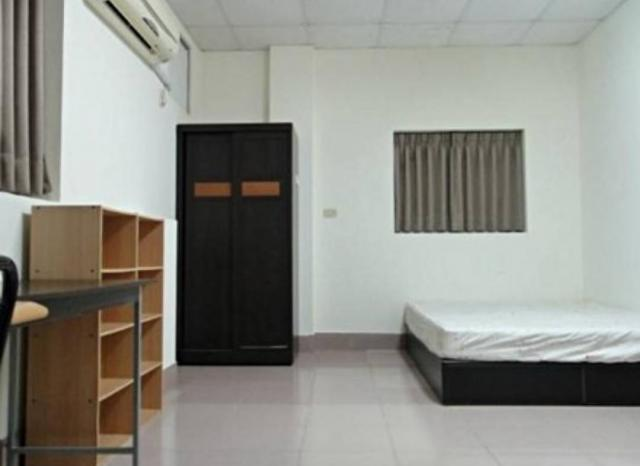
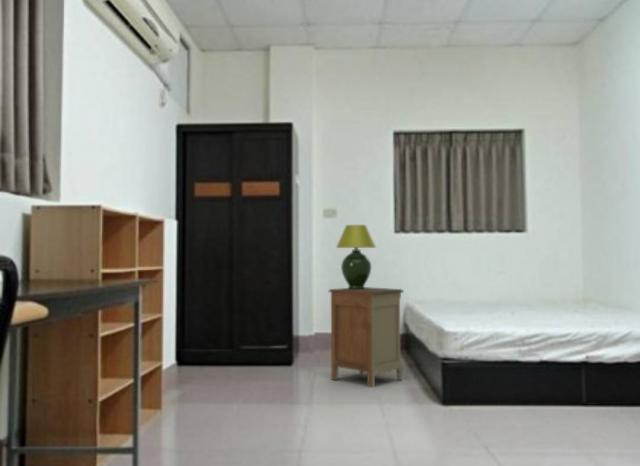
+ table lamp (356, 256)
+ nightstand (369, 334)
